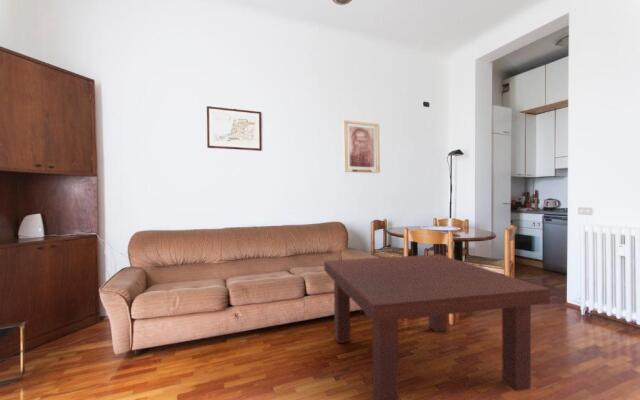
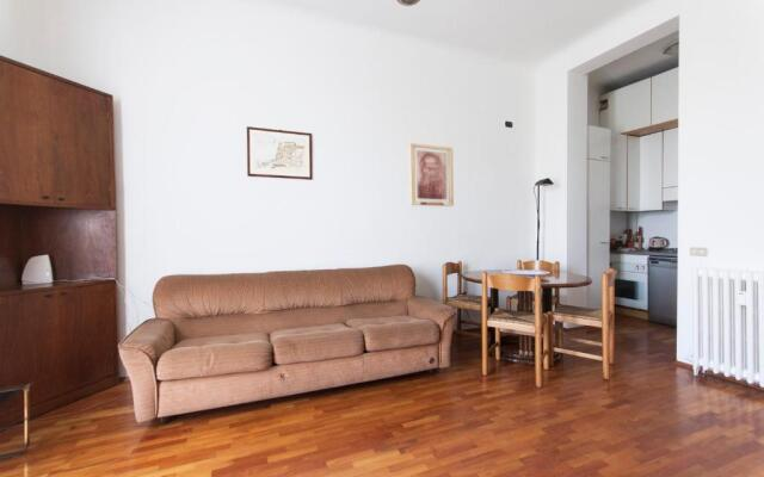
- coffee table (416, 316)
